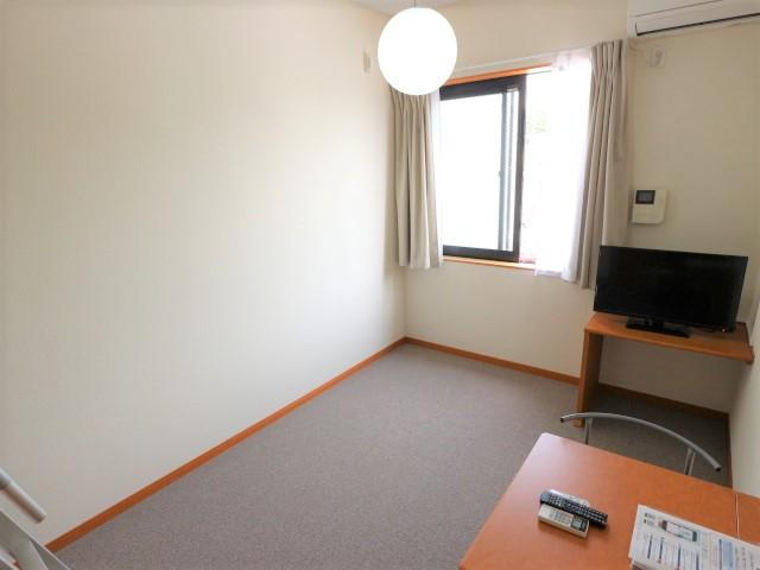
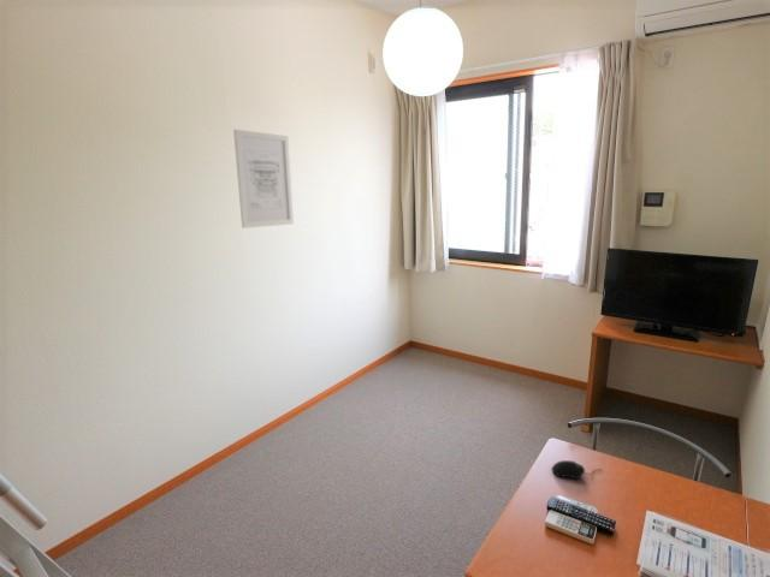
+ wall art (265, 180)
+ computer mouse (576, 466)
